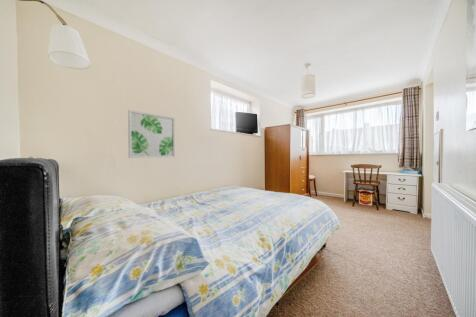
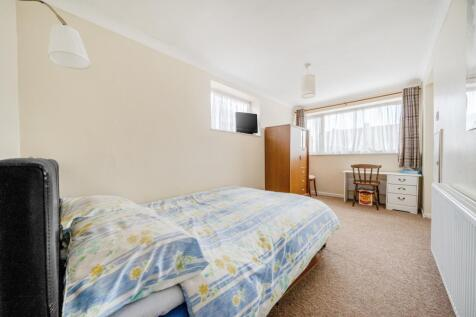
- wall art (153, 136)
